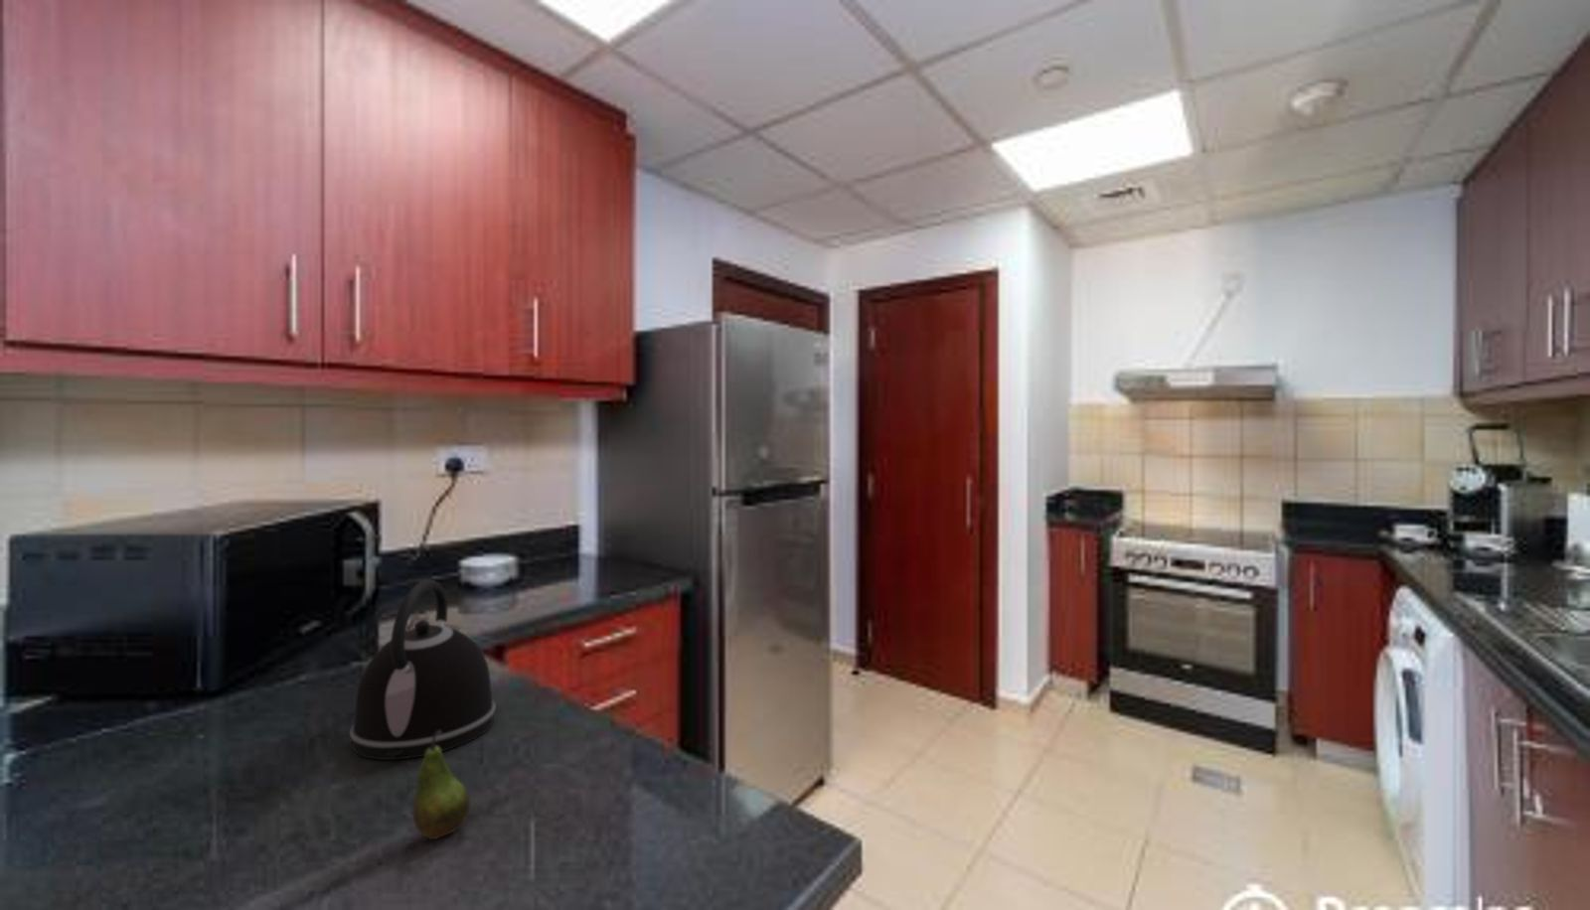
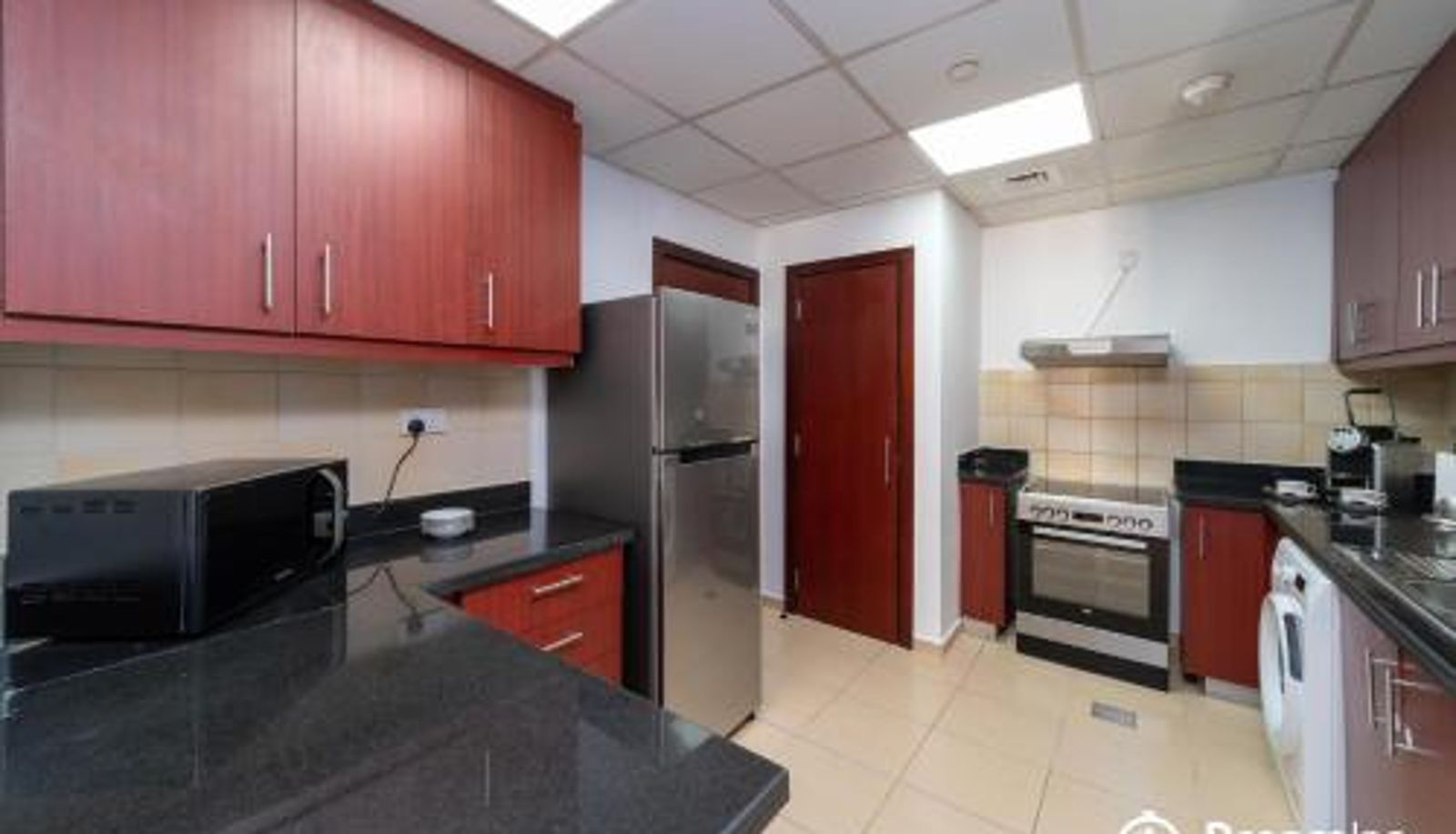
- fruit (441, 776)
- kettle (425, 655)
